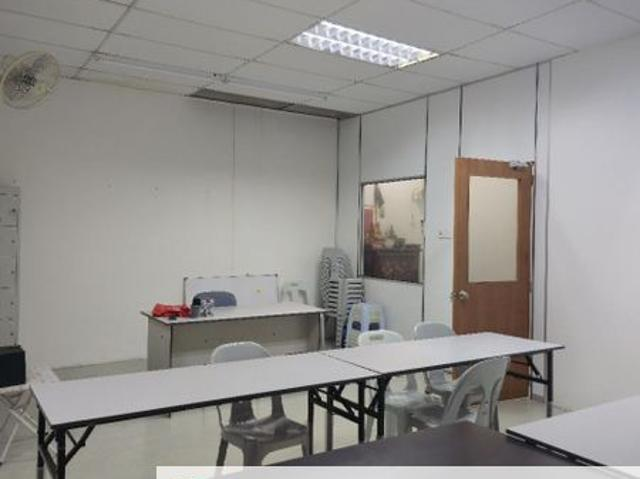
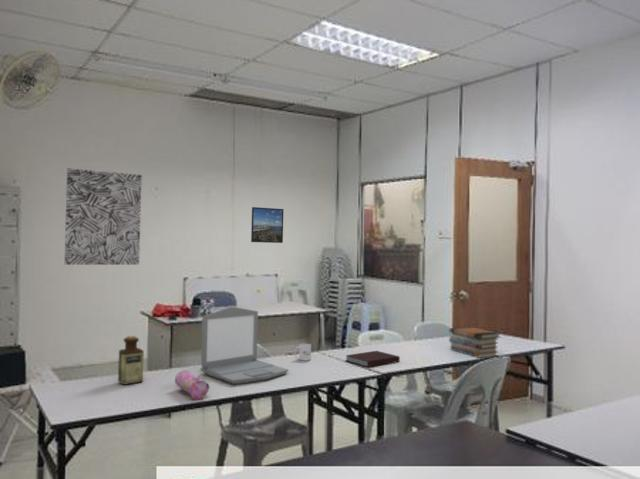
+ book stack (473, 341)
+ pencil case (191, 383)
+ laptop (247, 342)
+ wall art (104, 218)
+ notebook (372, 358)
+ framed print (267, 225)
+ bottle (131, 359)
+ mug (302, 352)
